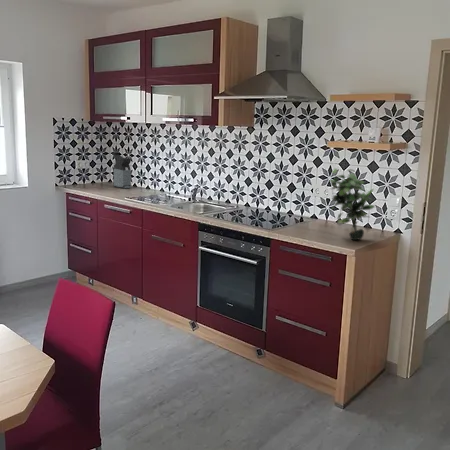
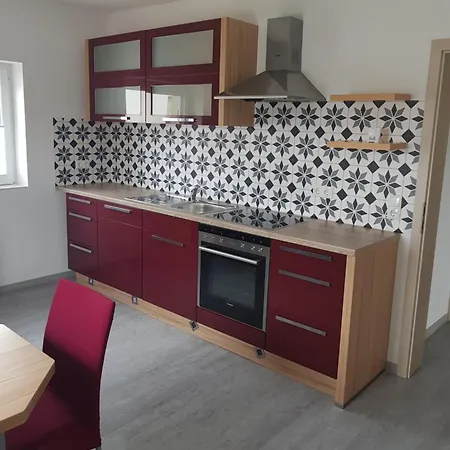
- coffee maker (121, 170)
- potted plant (349, 204)
